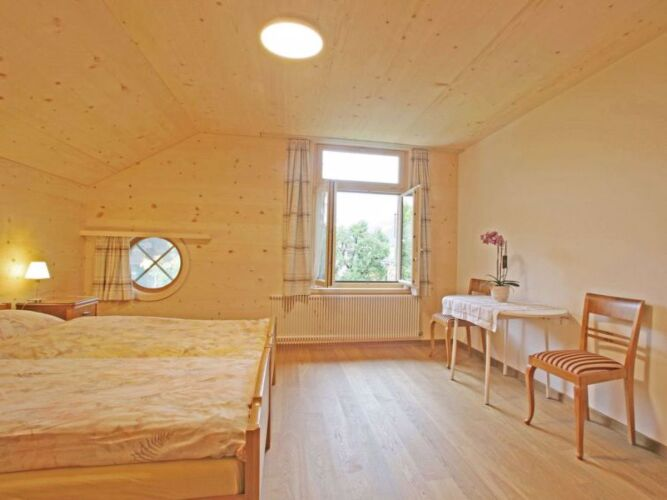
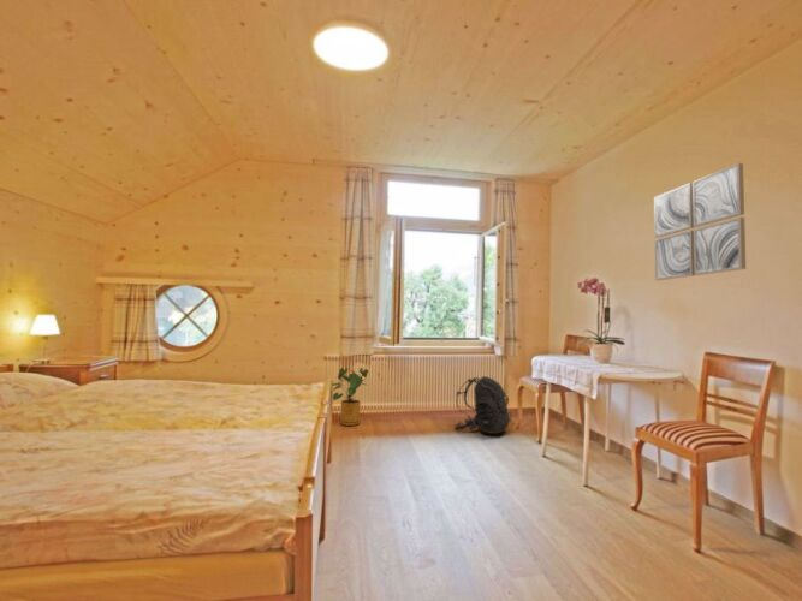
+ wall art (694, 227)
+ backpack (483, 403)
+ house plant (349, 395)
